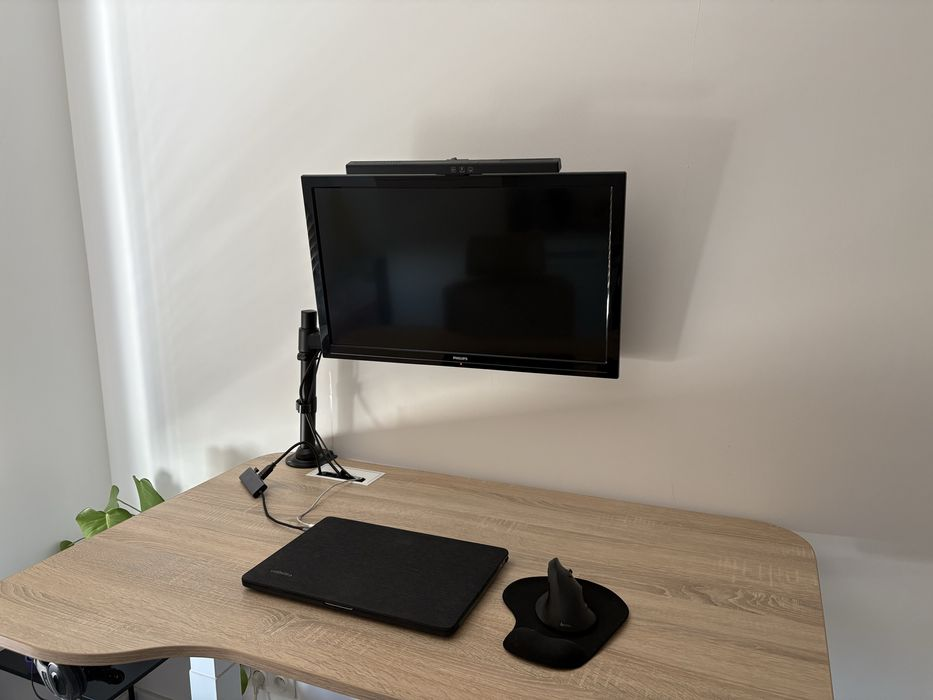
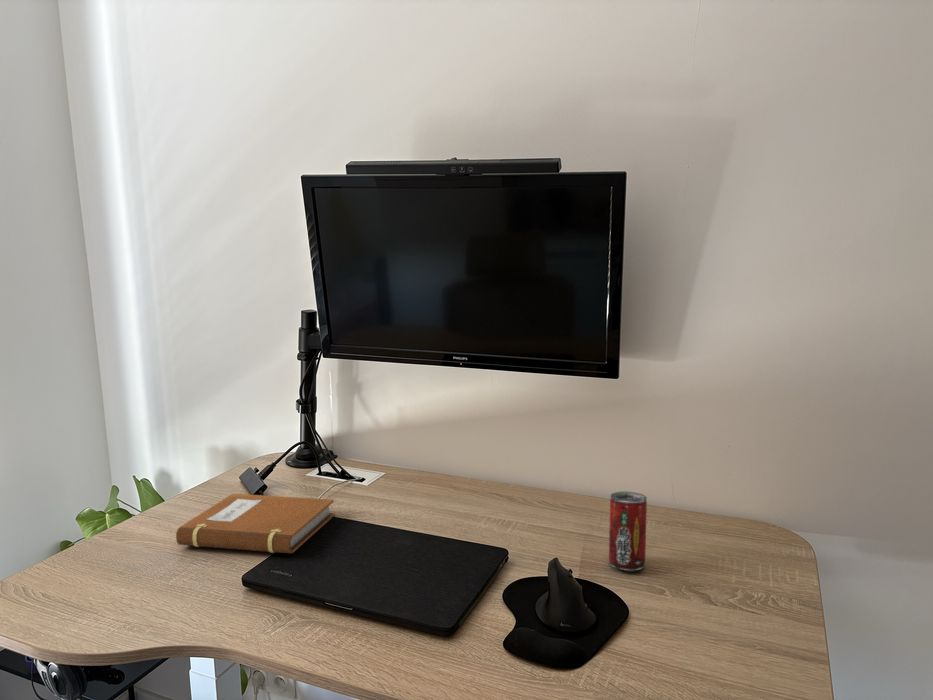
+ beverage can (627, 530)
+ notebook (255, 522)
